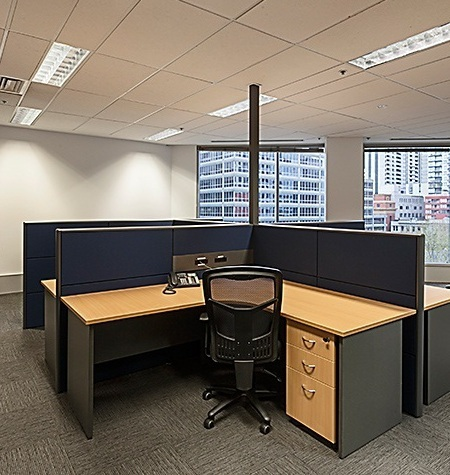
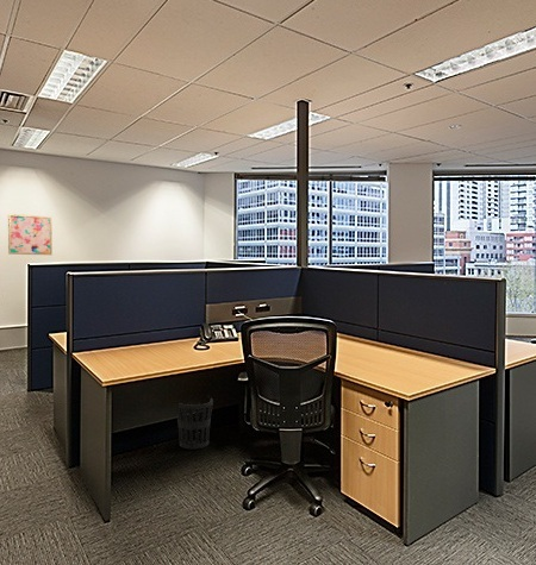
+ wastebasket (194, 422)
+ wall art (30, 234)
